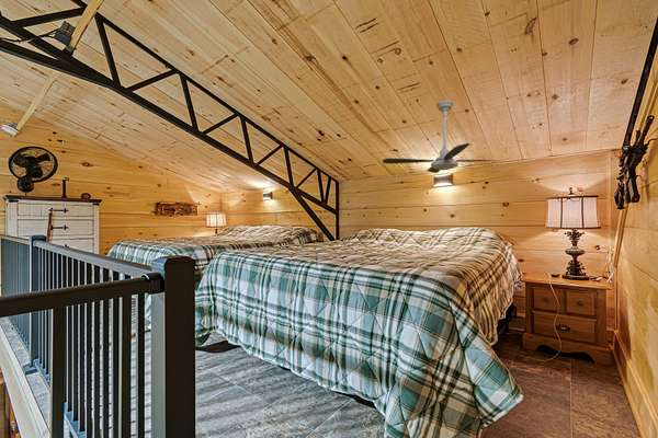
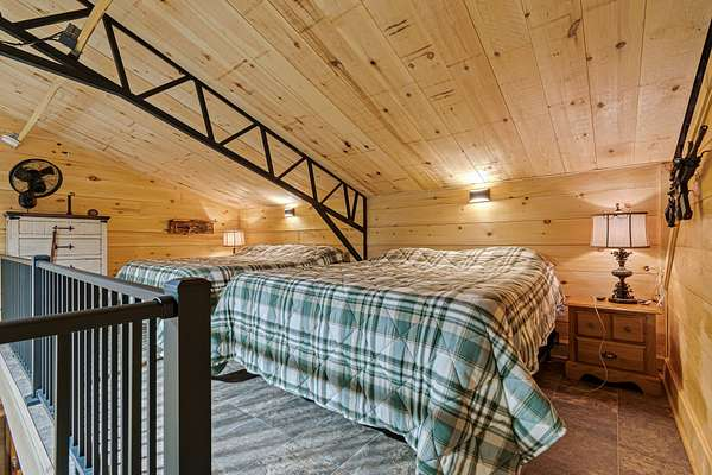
- ceiling fan (443, 135)
